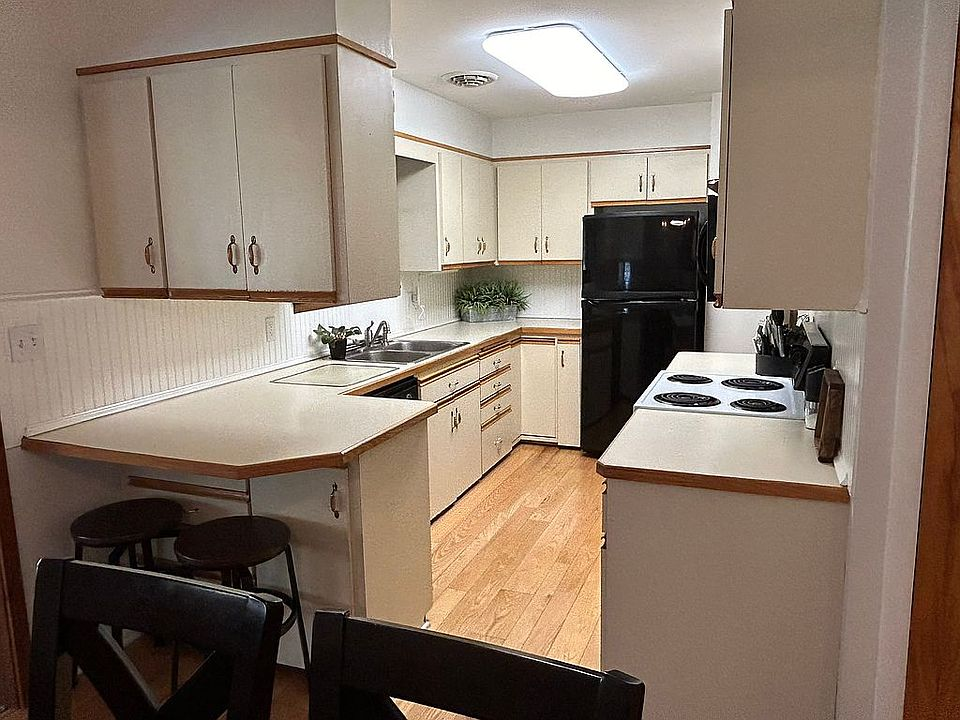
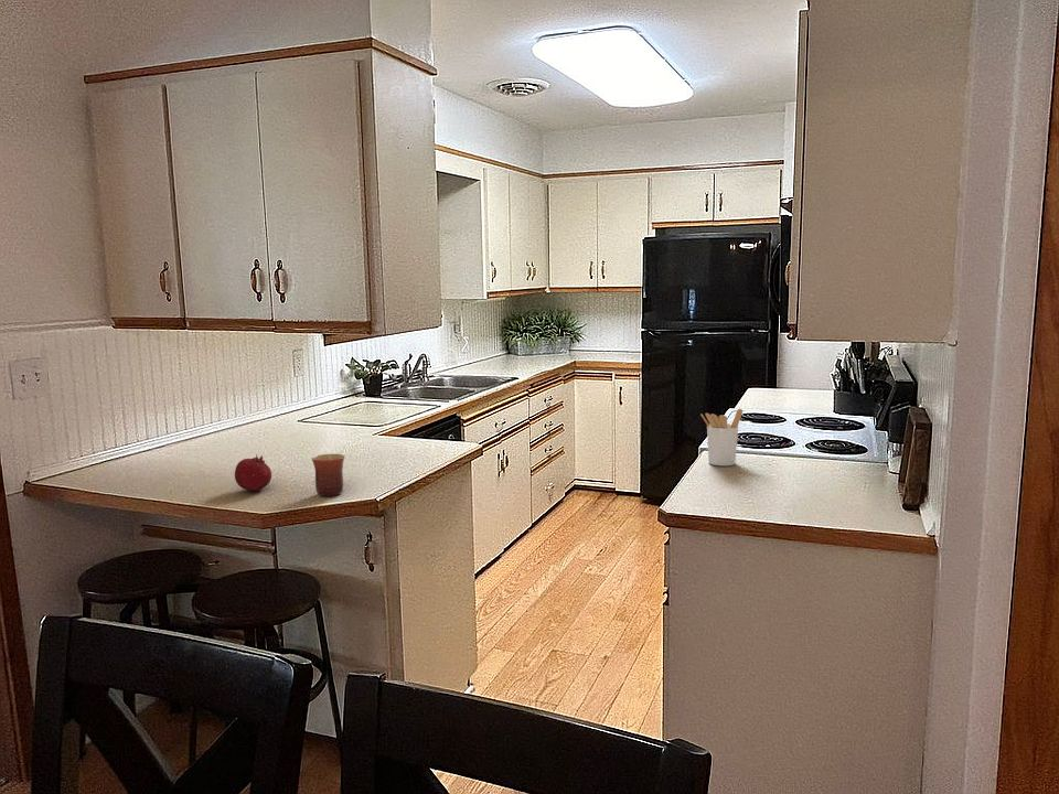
+ utensil holder (720, 437)
+ mug (331, 473)
+ fruit (253, 473)
